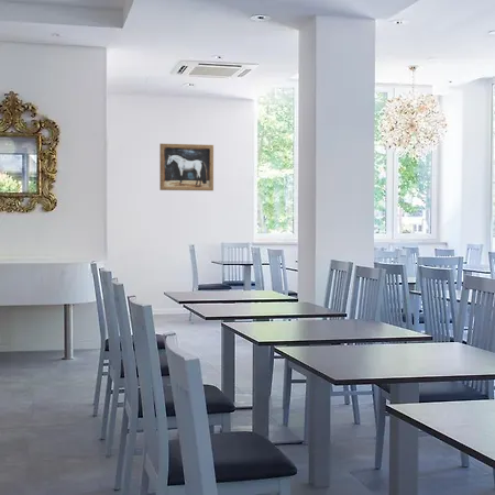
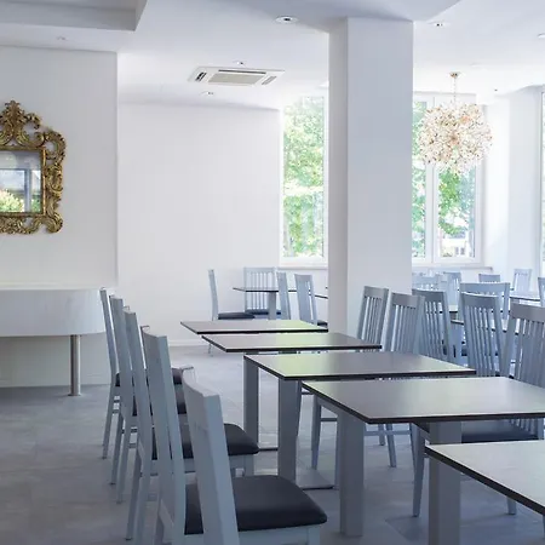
- wall art (186, 167)
